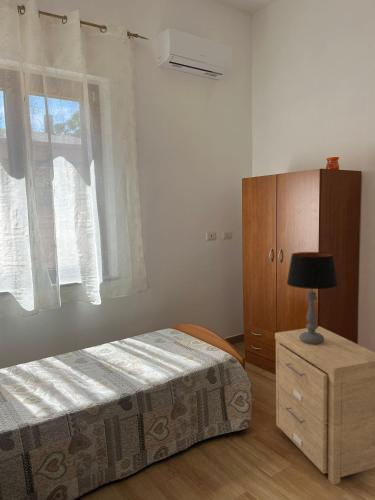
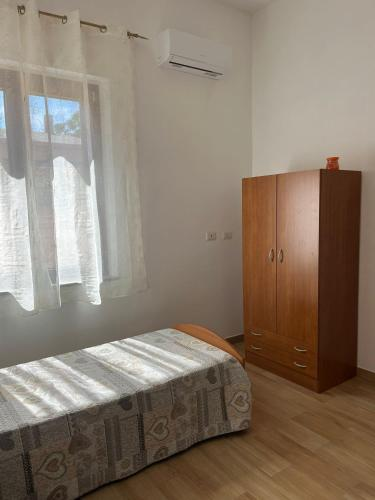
- side table (321, 396)
- table lamp (311, 297)
